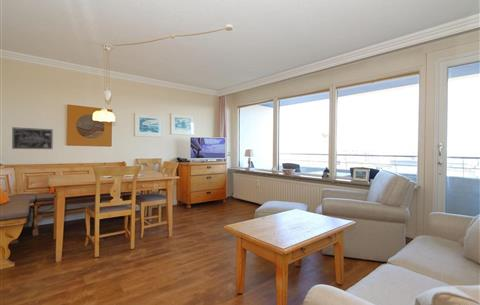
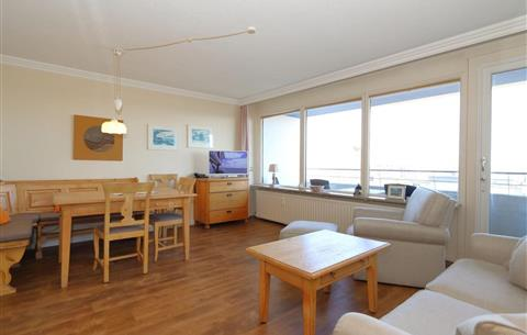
- wall art (33, 138)
